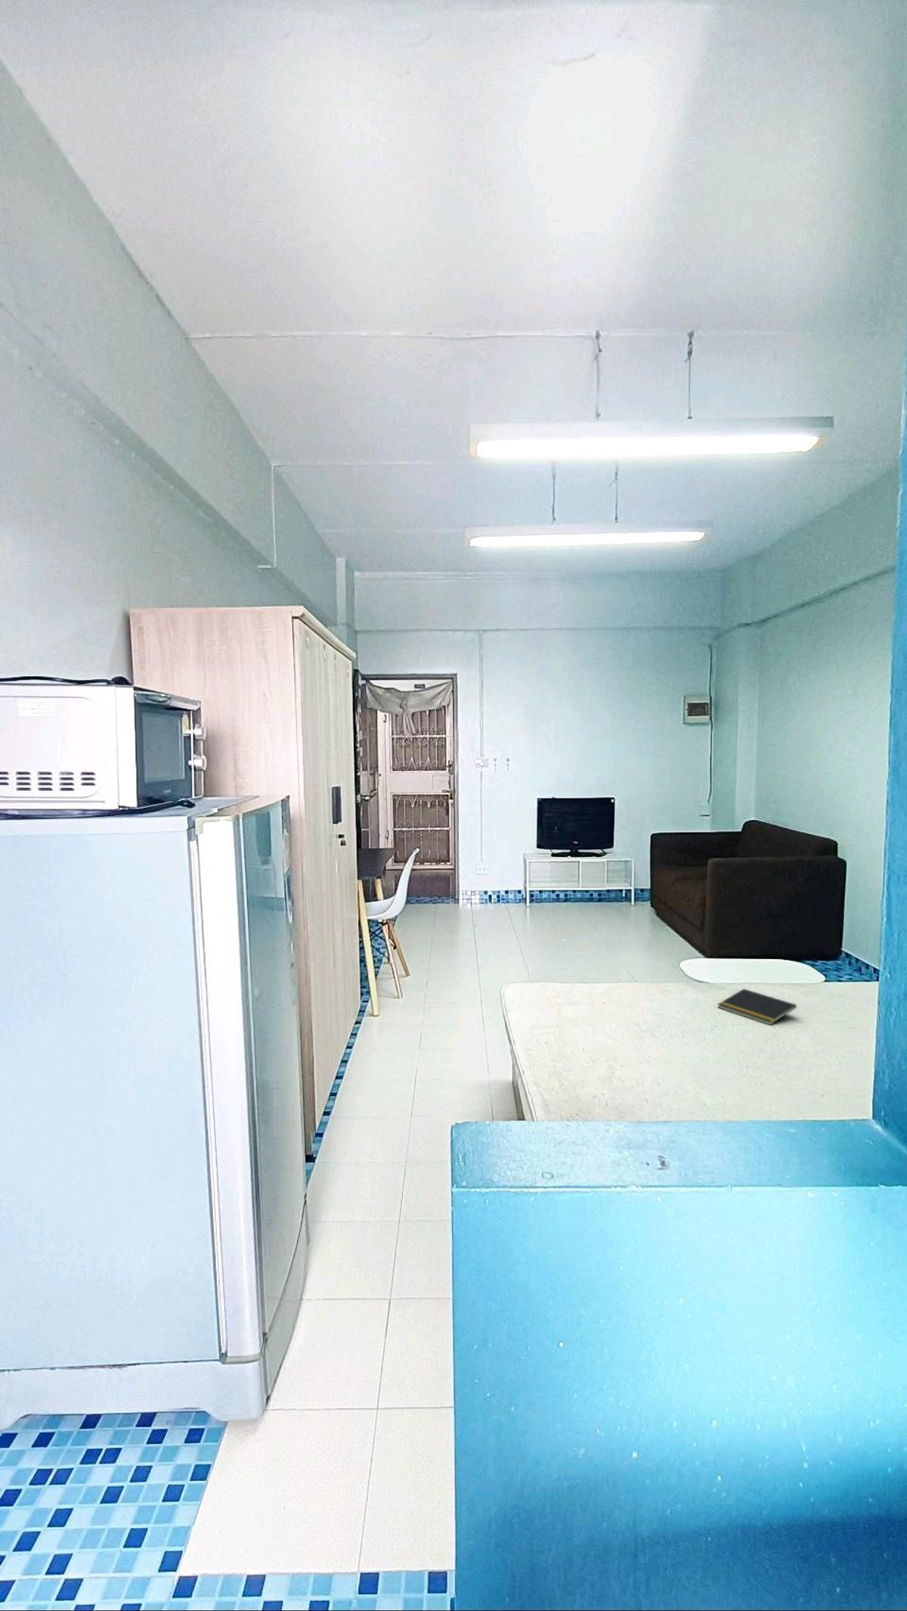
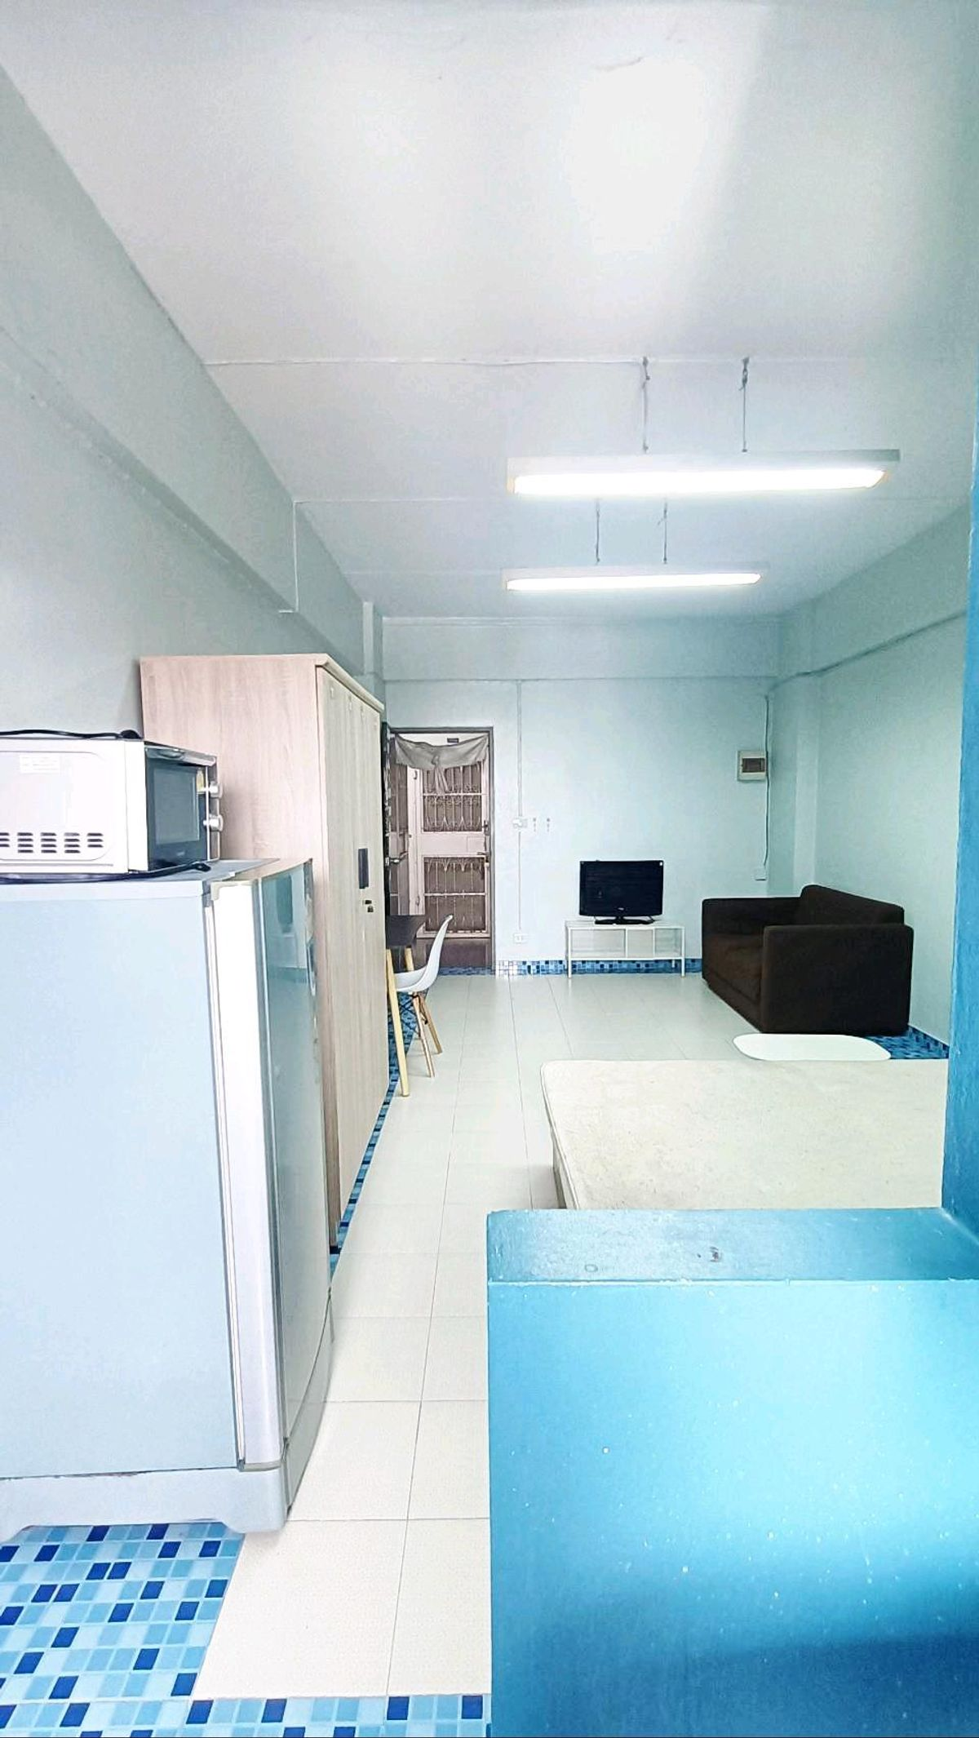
- notepad (755, 1006)
